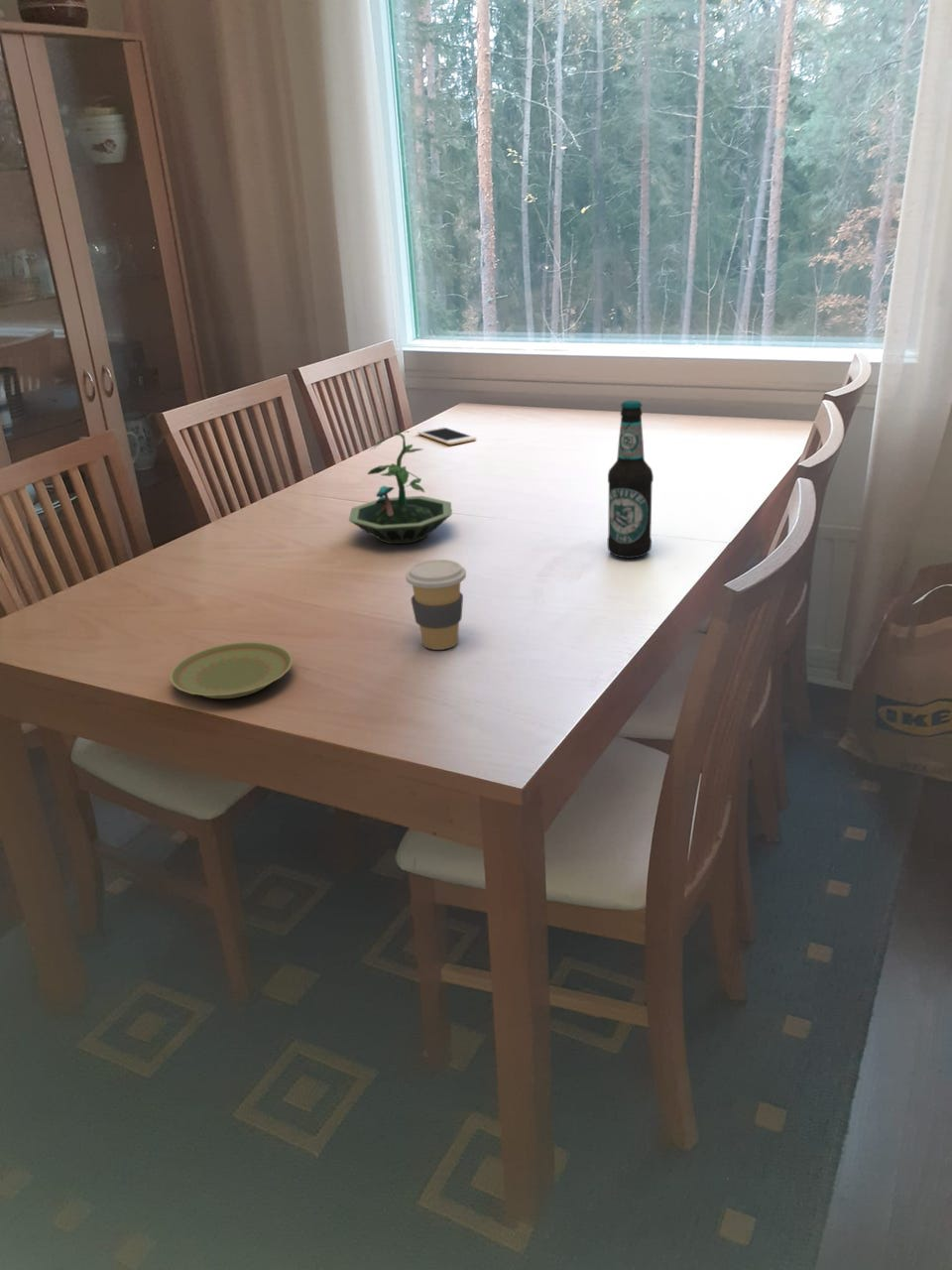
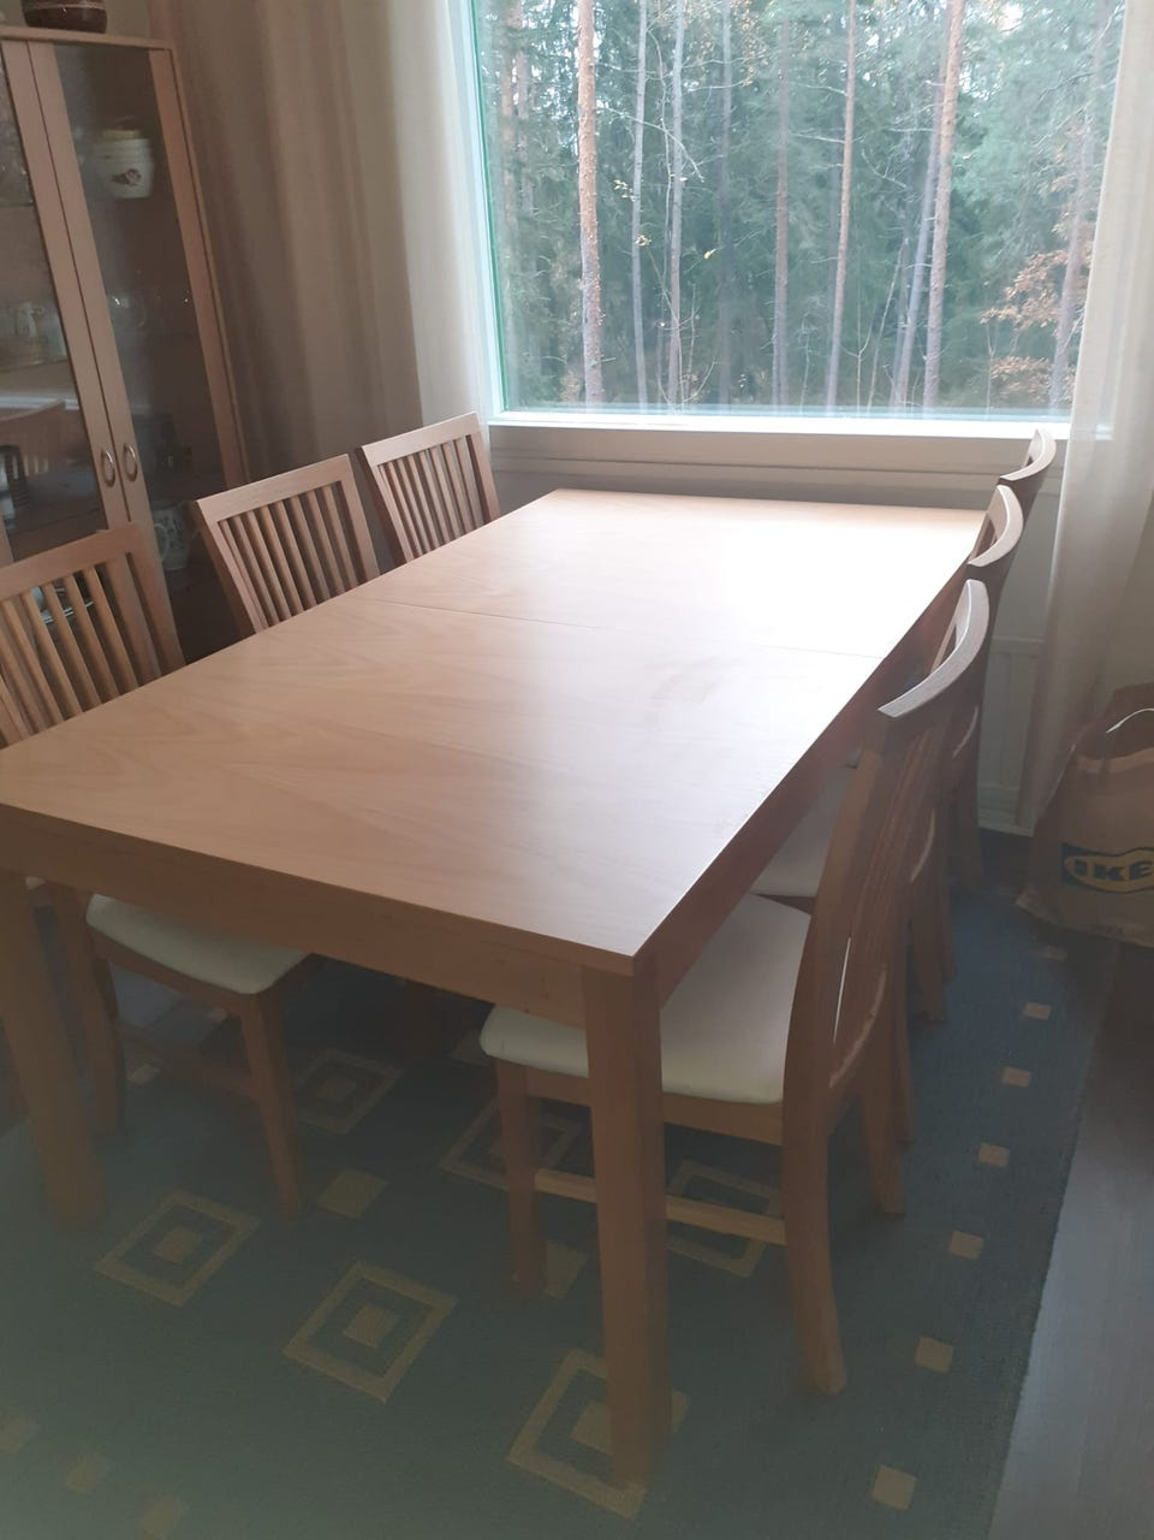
- coffee cup (437, 605)
- cell phone (446, 436)
- terrarium (399, 454)
- bottle (630, 479)
- plate (232, 674)
